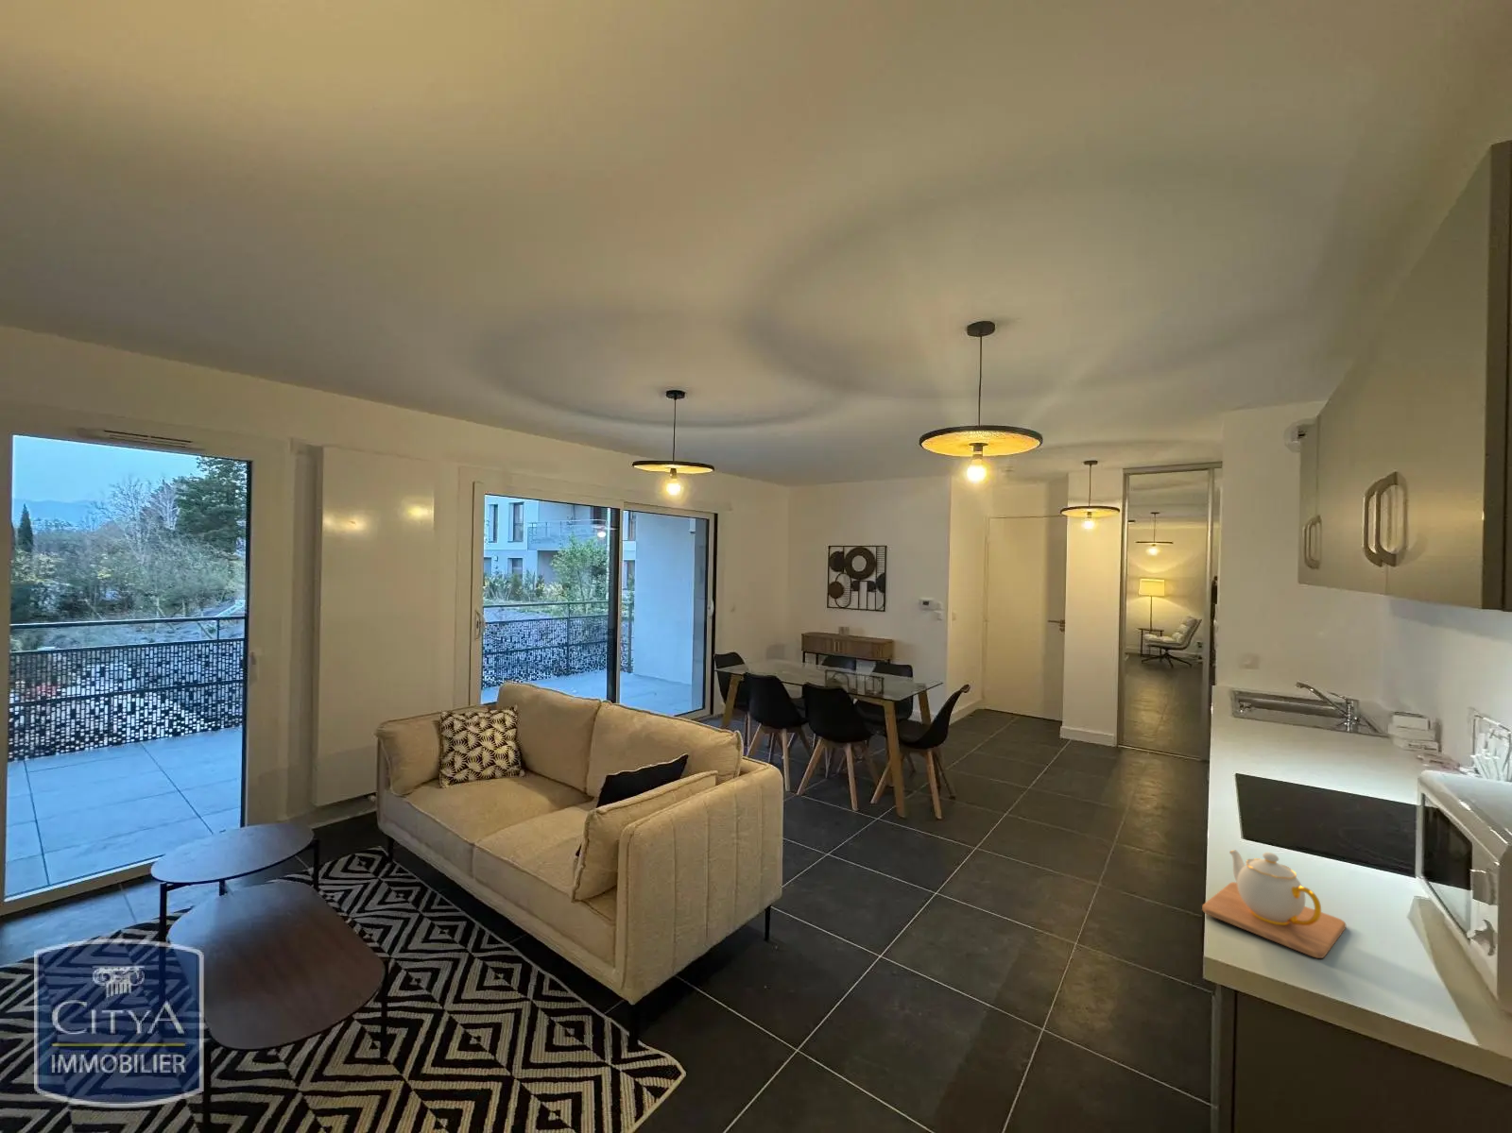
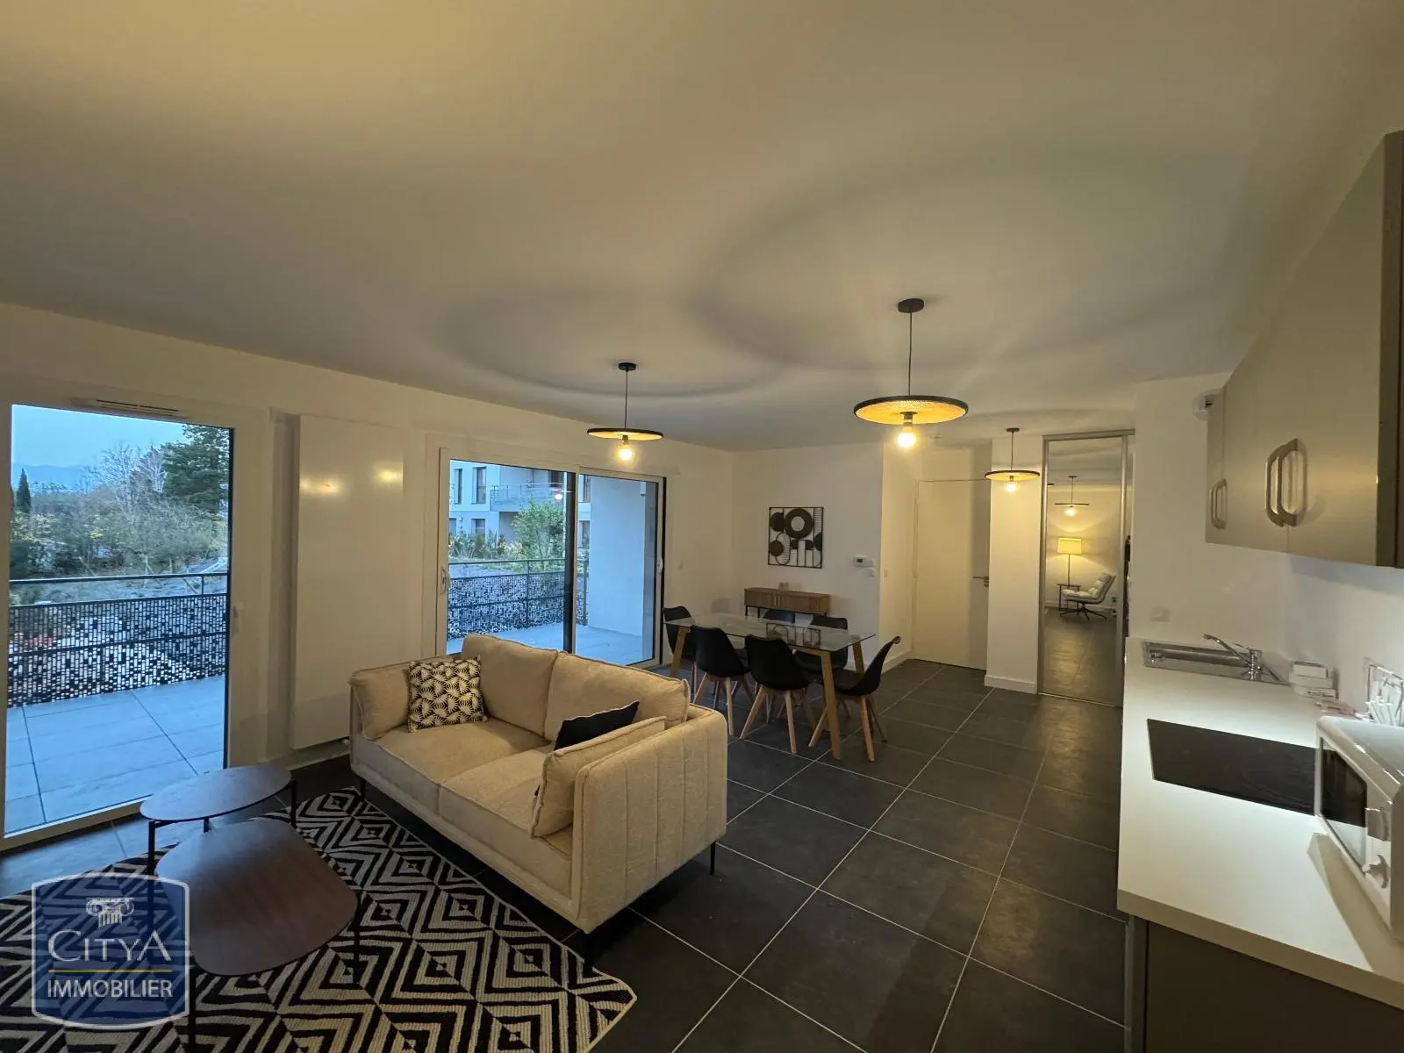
- teapot (1273, 884)
